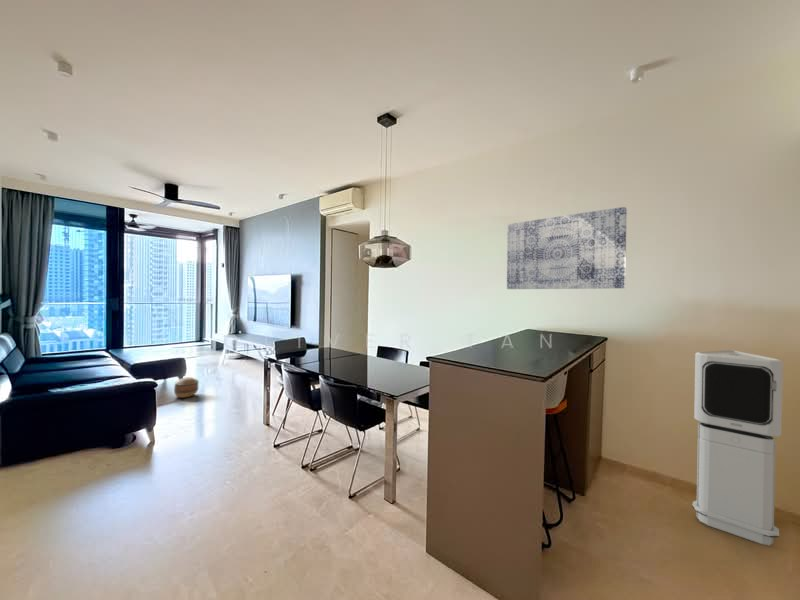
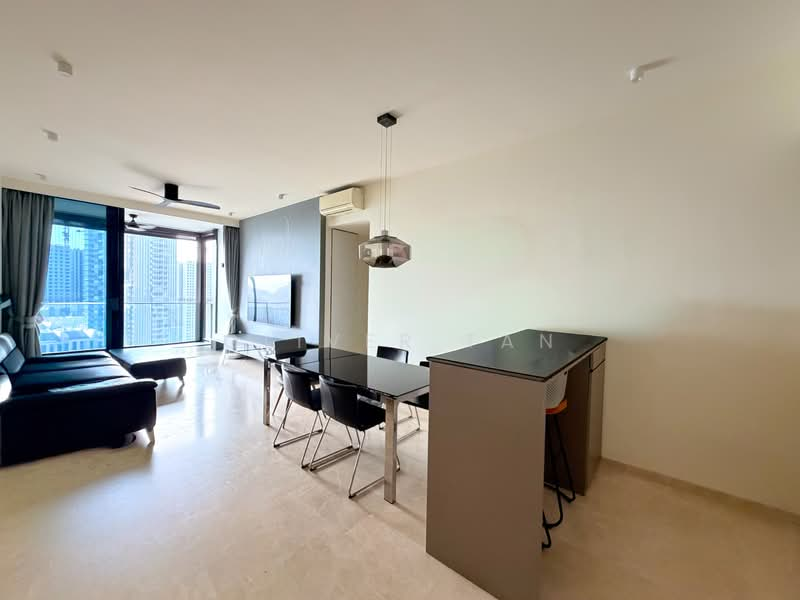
- basket (186, 387)
- wall art (560, 252)
- air purifier (732, 437)
